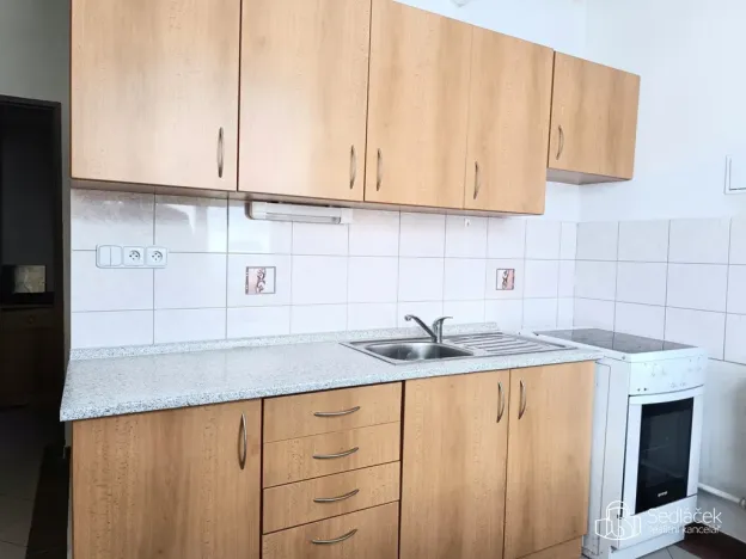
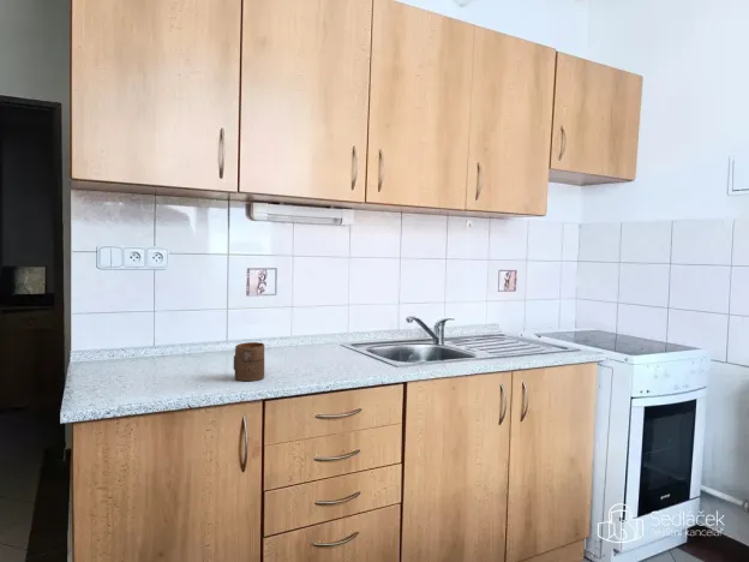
+ cup (248, 360)
